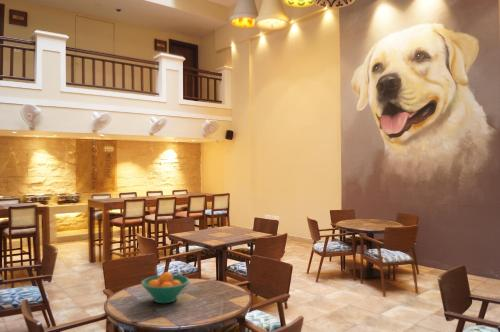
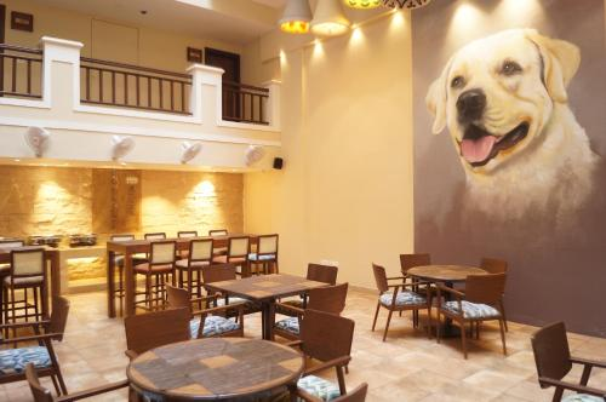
- fruit bowl (165, 286)
